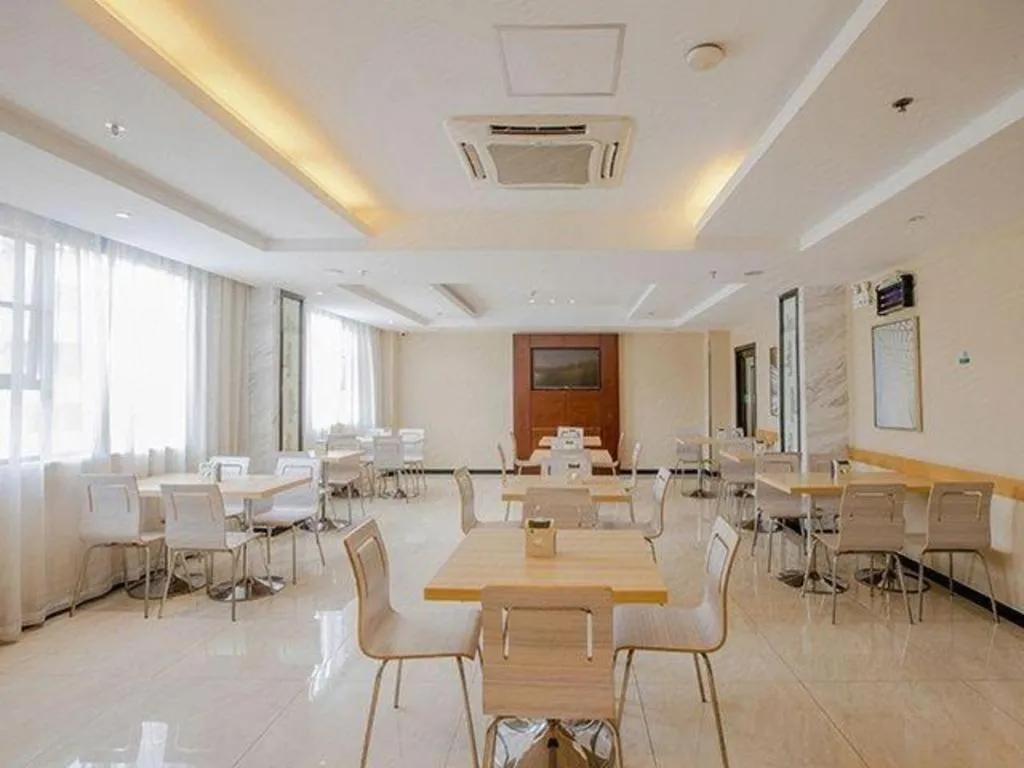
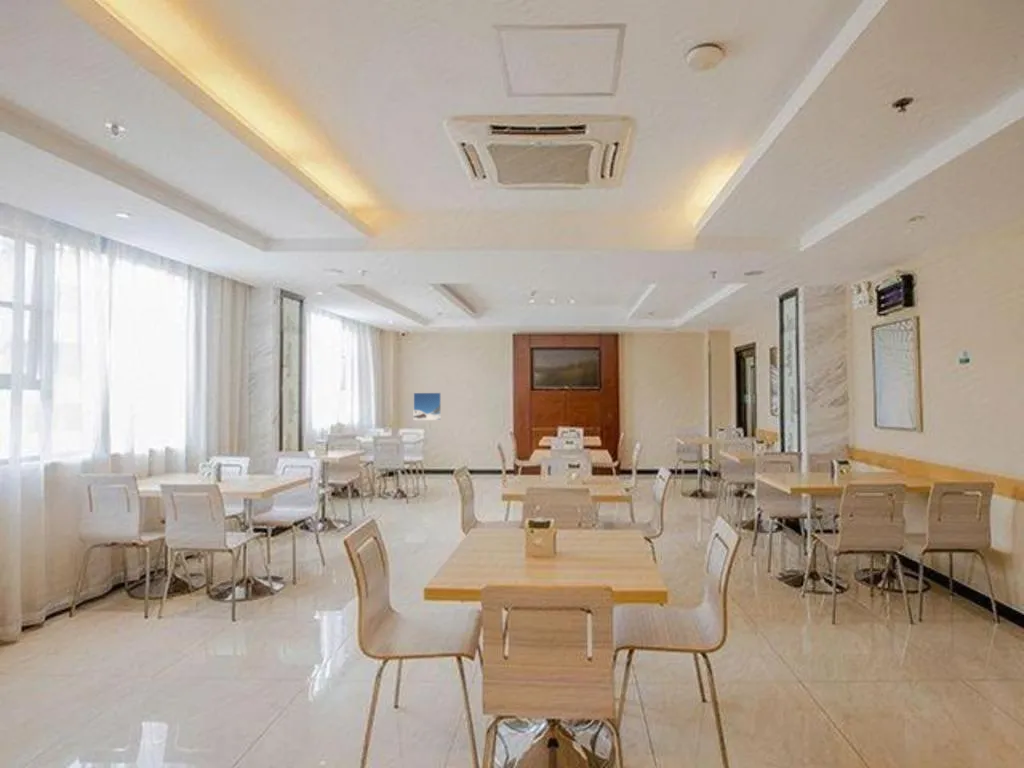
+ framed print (427, 406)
